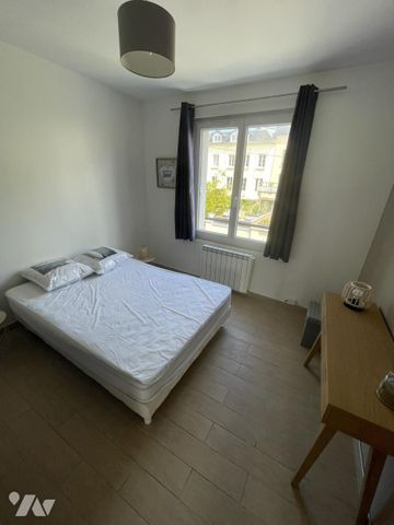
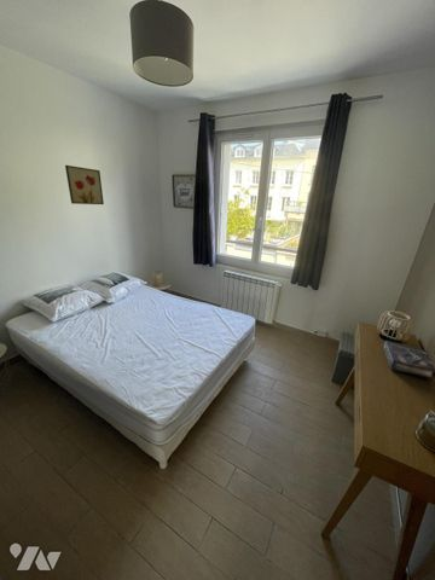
+ book (406, 358)
+ wall art (85, 186)
